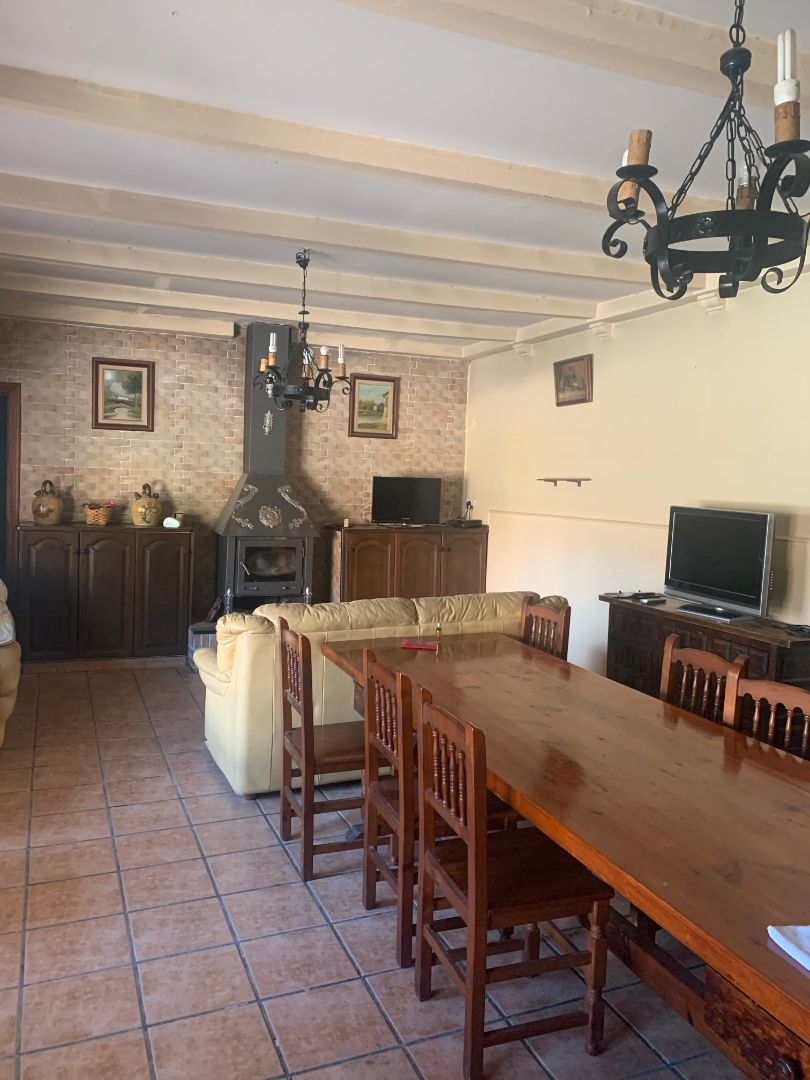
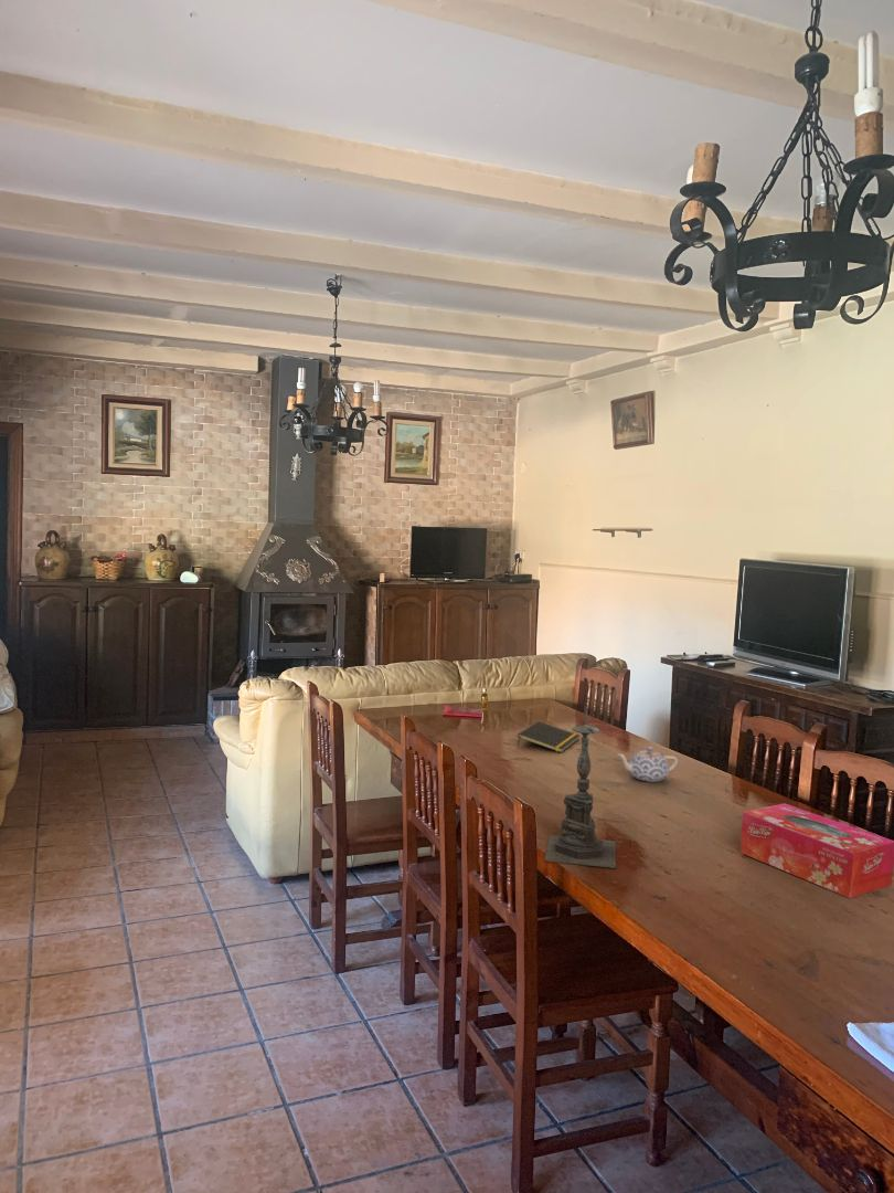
+ candle holder (584, 779)
+ tissue box (813, 846)
+ teapot (647, 762)
+ notepad (549, 736)
